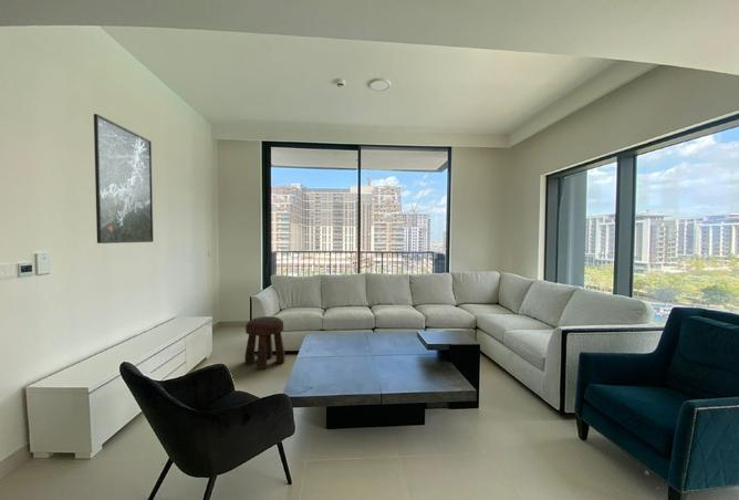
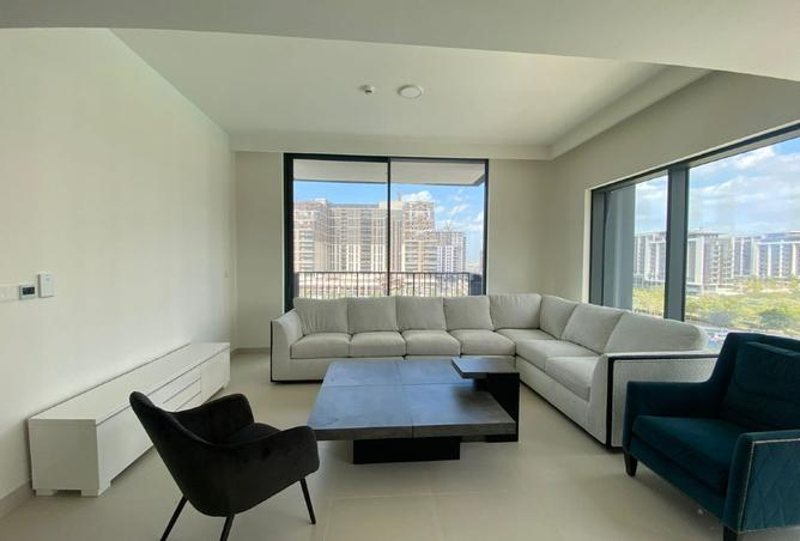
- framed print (127, 186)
- stool (264, 341)
